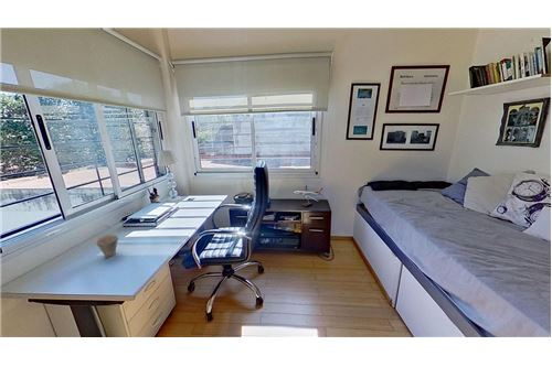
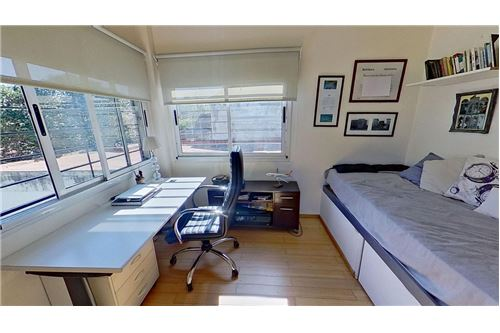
- cup (108, 246)
